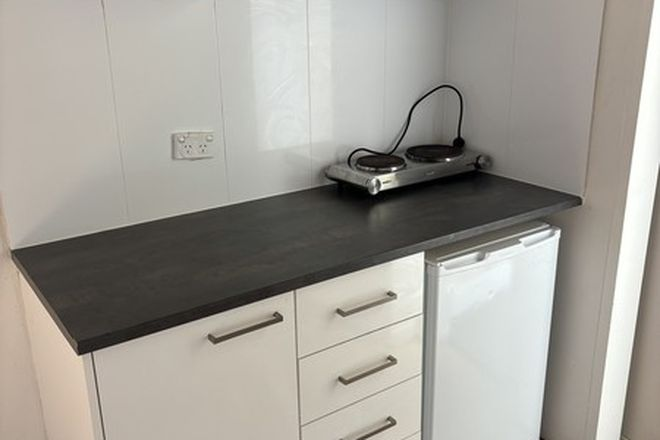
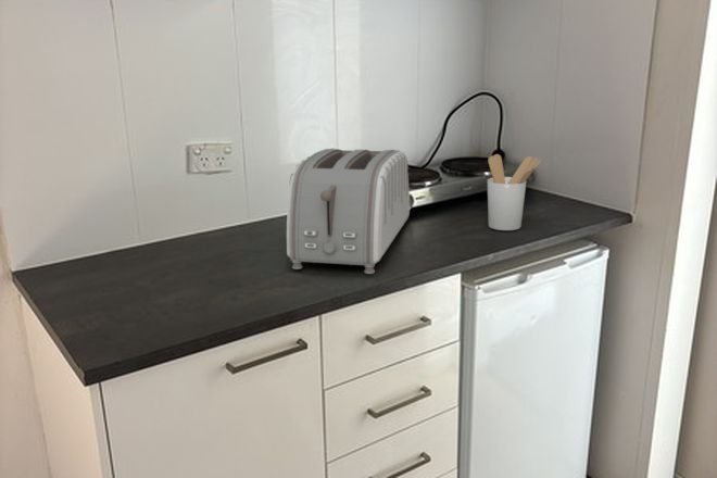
+ utensil holder (514, 191)
+ toaster (351, 201)
